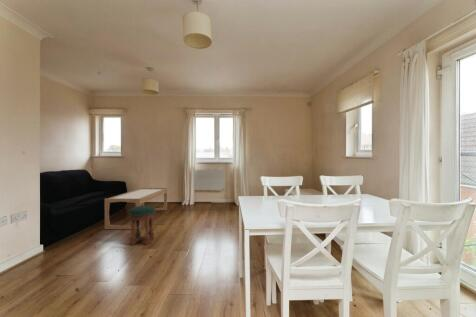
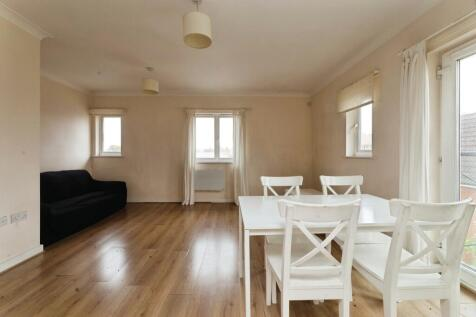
- stool (139, 223)
- coffee table (139, 205)
